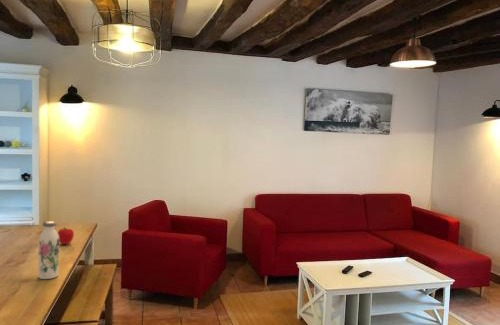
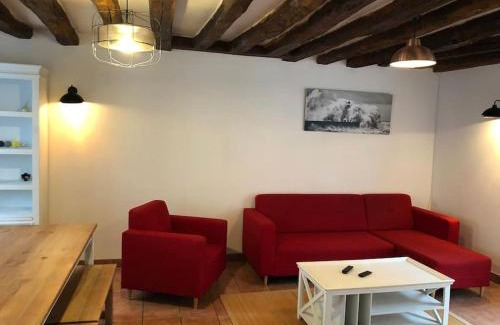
- fruit (65, 235)
- water bottle (48, 249)
